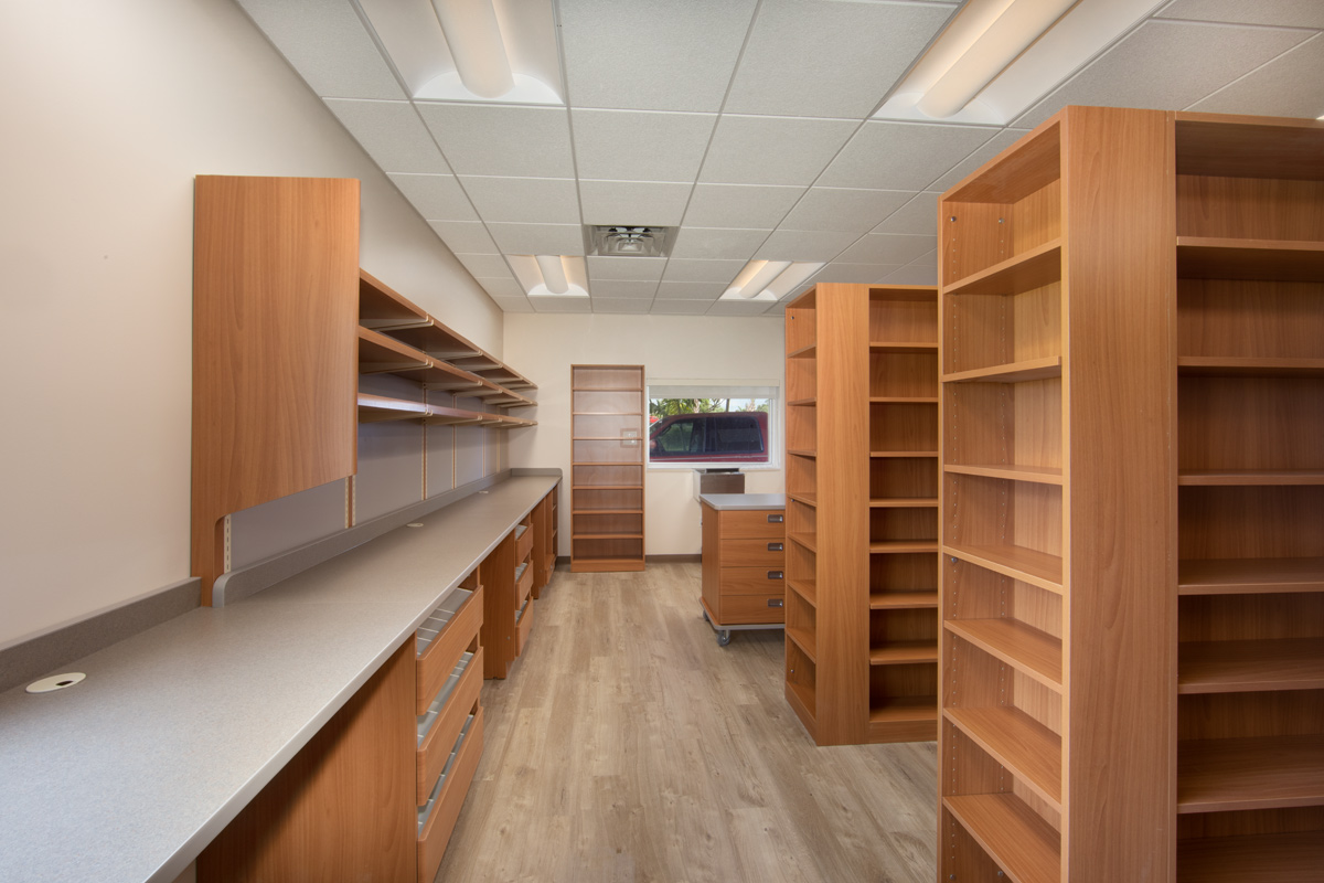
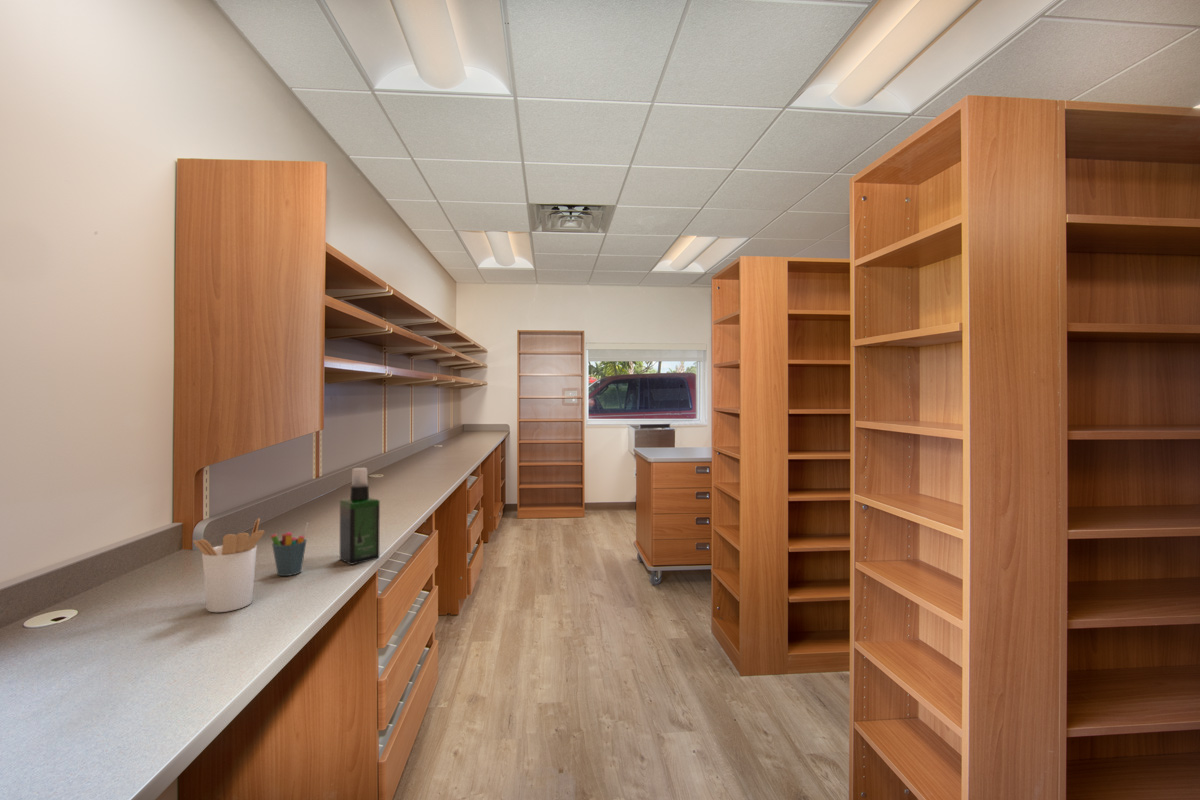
+ pen holder (289, 549)
+ utensil holder (234, 565)
+ spray bottle (359, 513)
